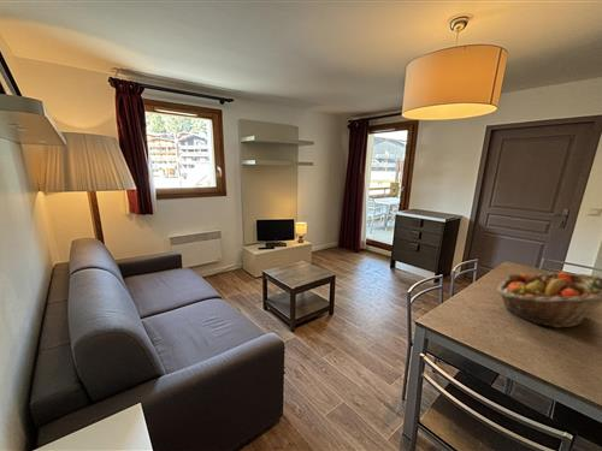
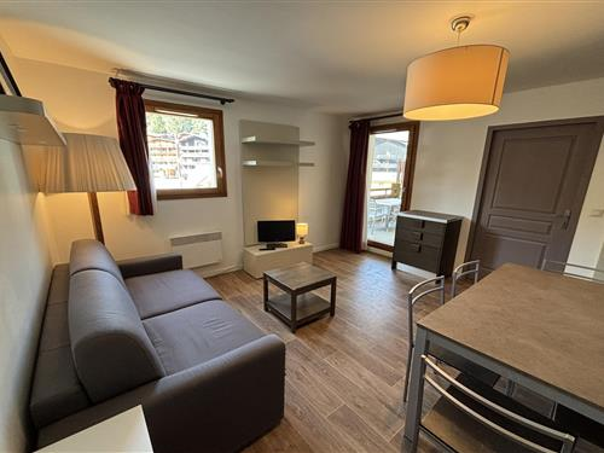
- fruit basket (549, 292)
